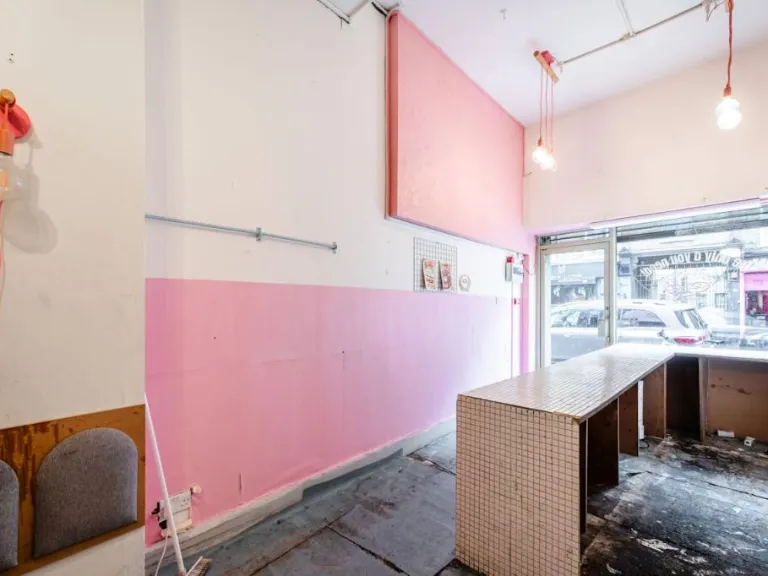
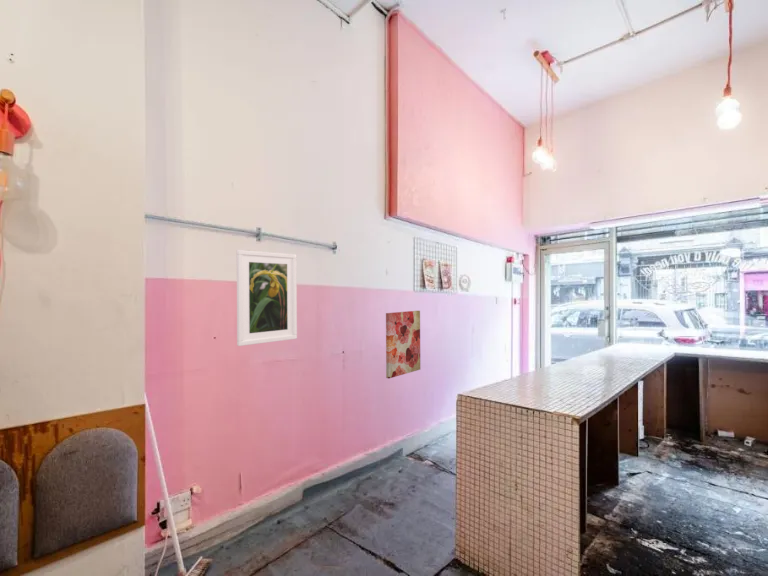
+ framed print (268, 297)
+ wall art (403, 342)
